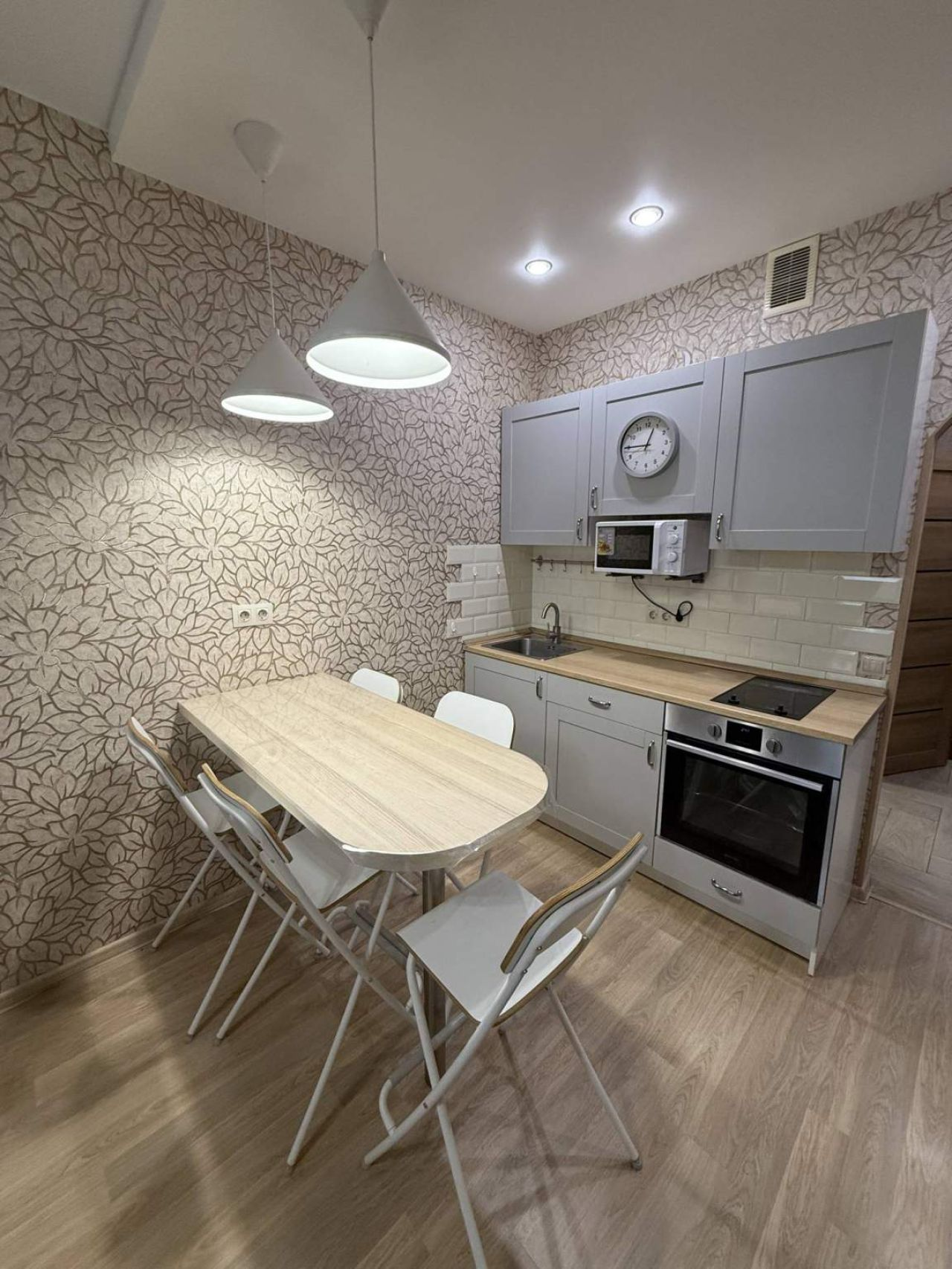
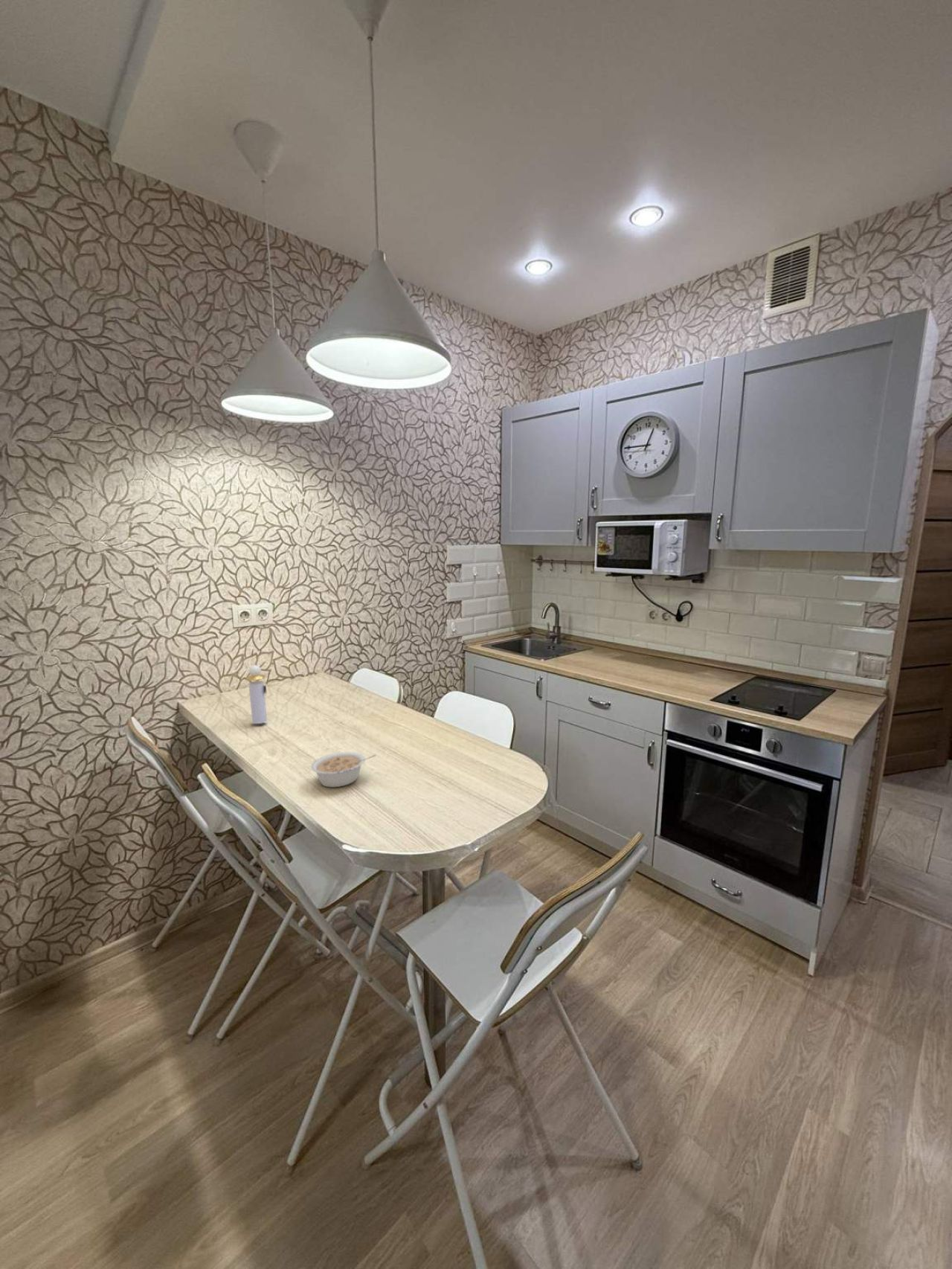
+ perfume bottle (257, 695)
+ legume (341, 768)
